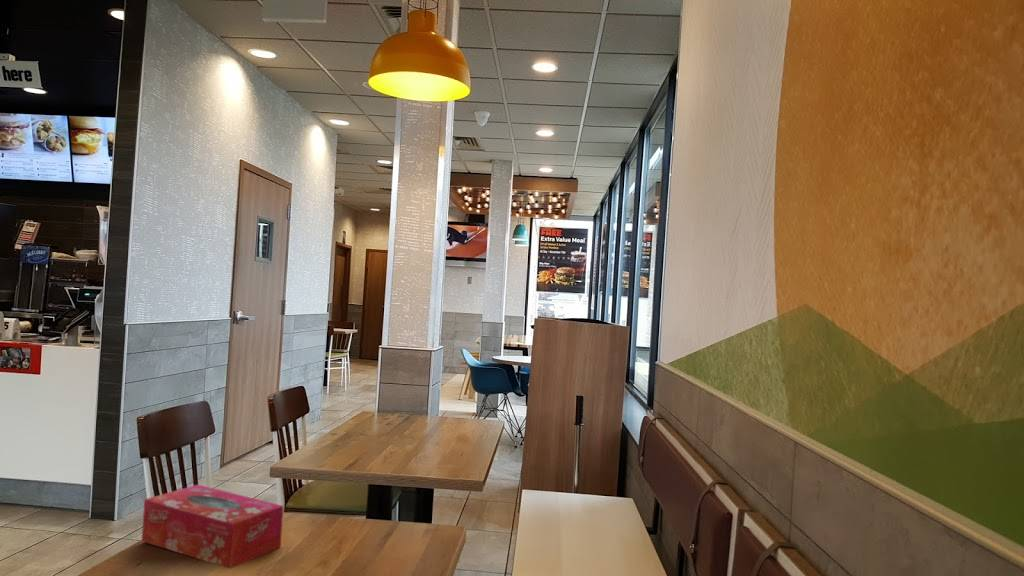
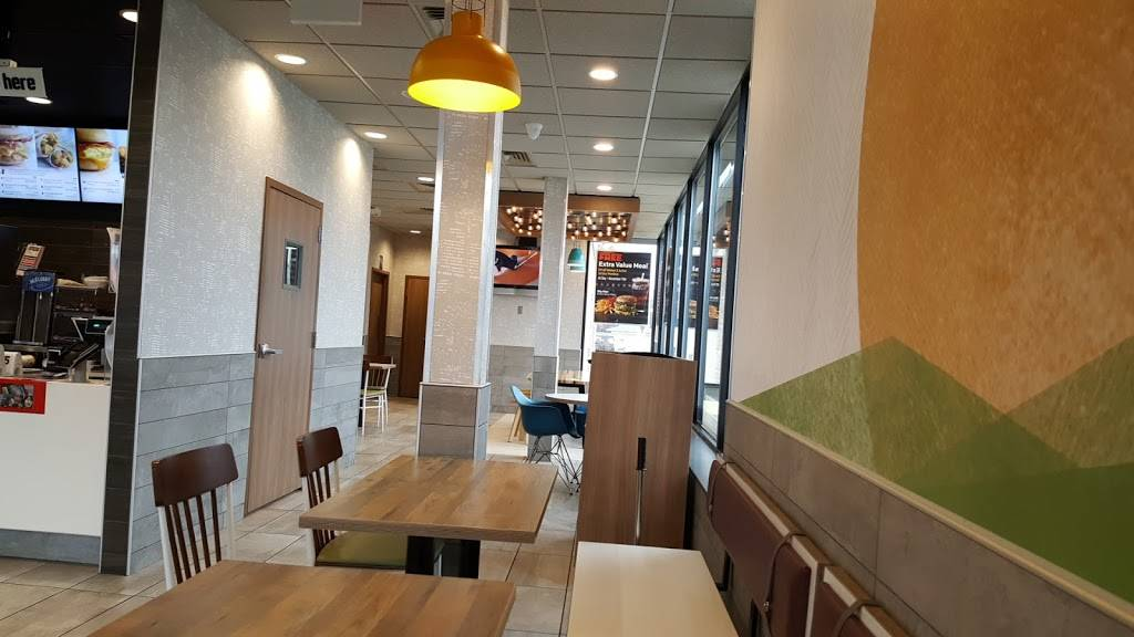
- tissue box (212, 523)
